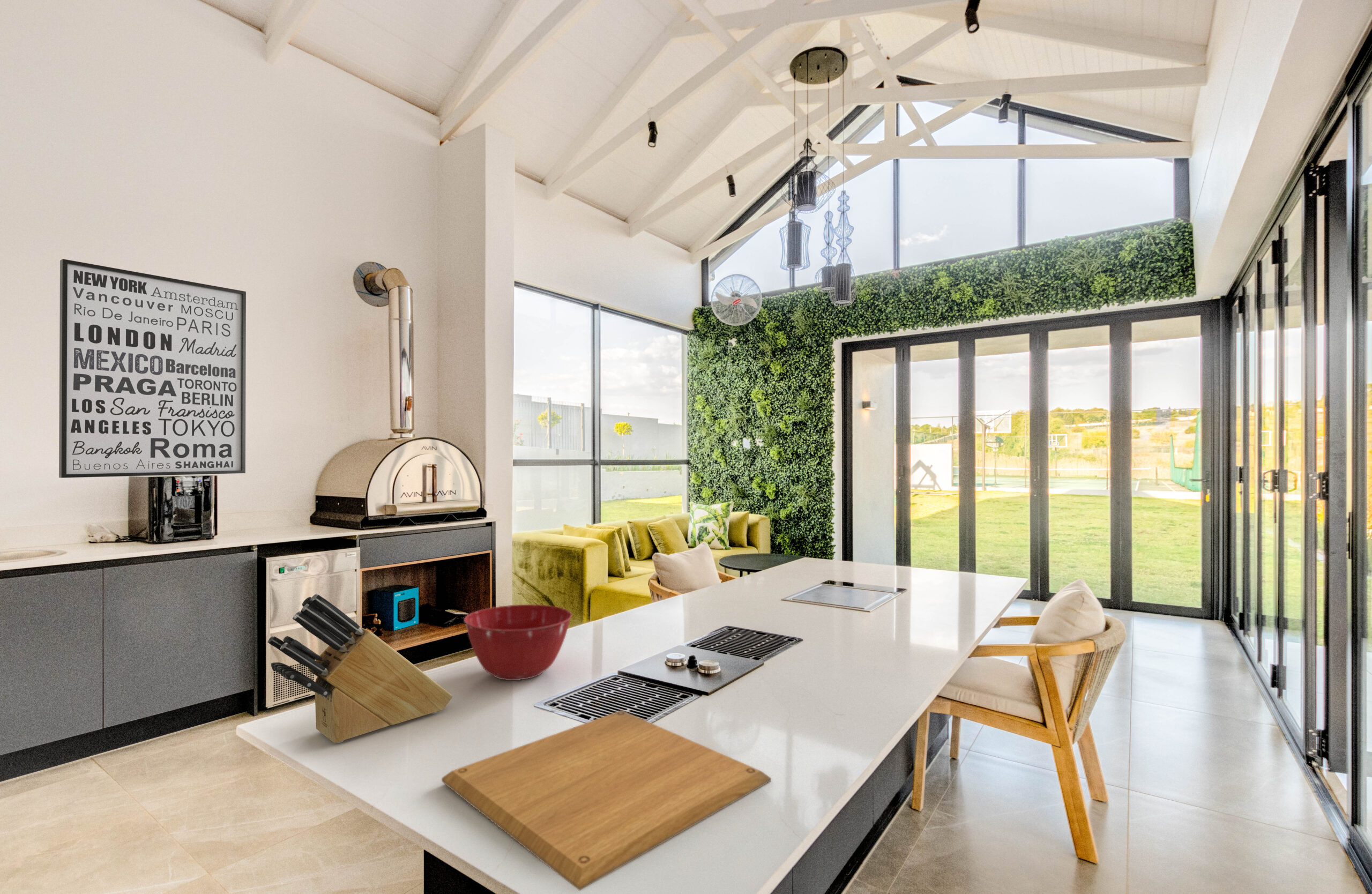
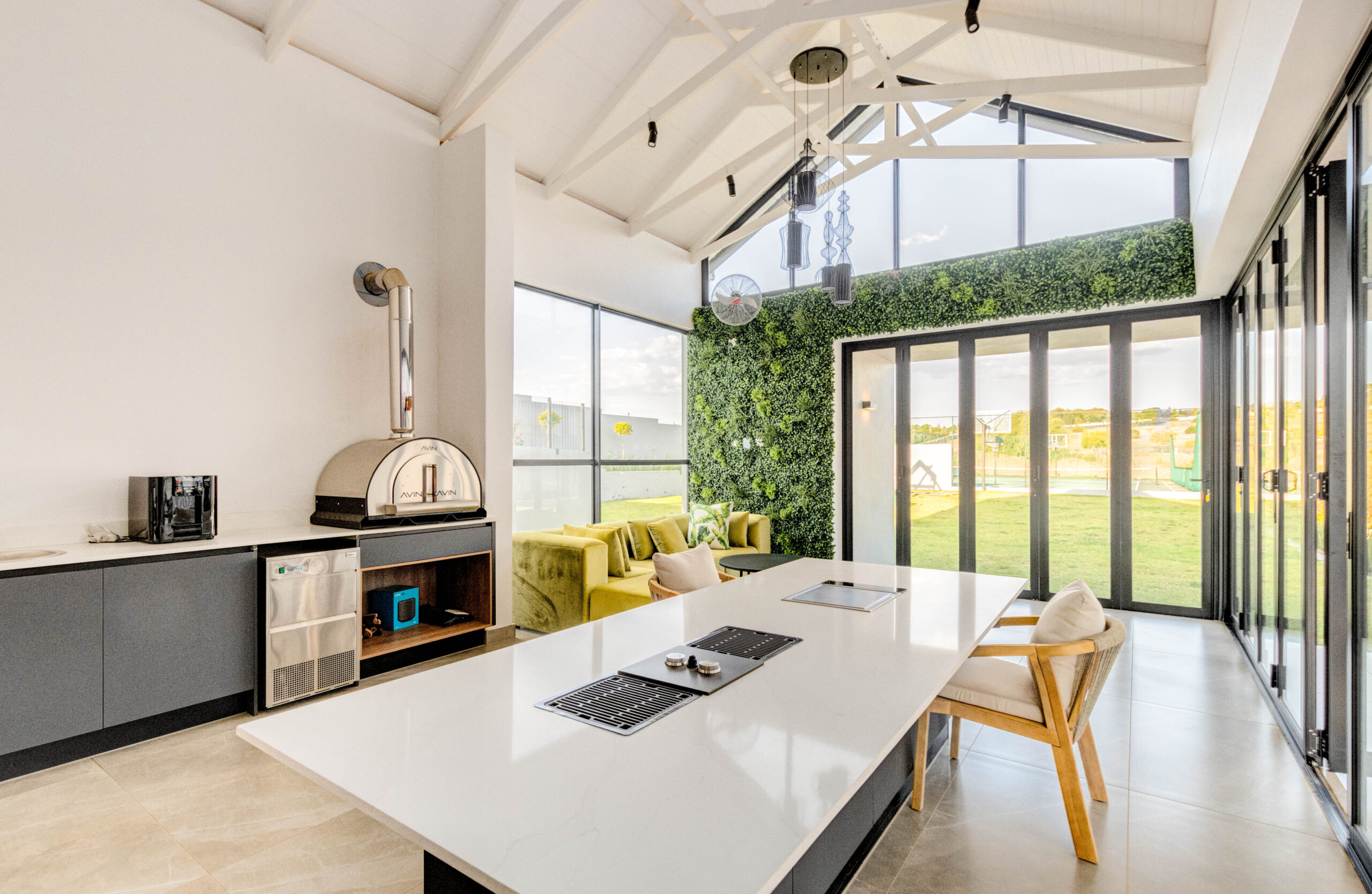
- knife block (364, 655)
- mixing bowl (519, 643)
- wall art (161, 376)
- chopping board (606, 776)
